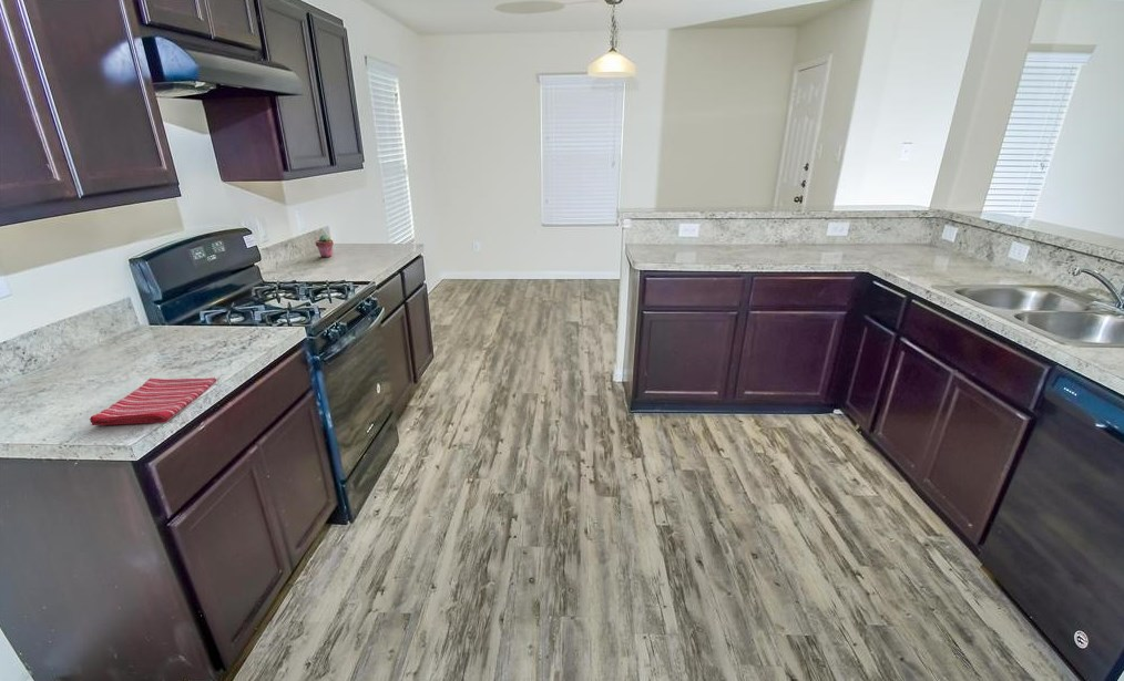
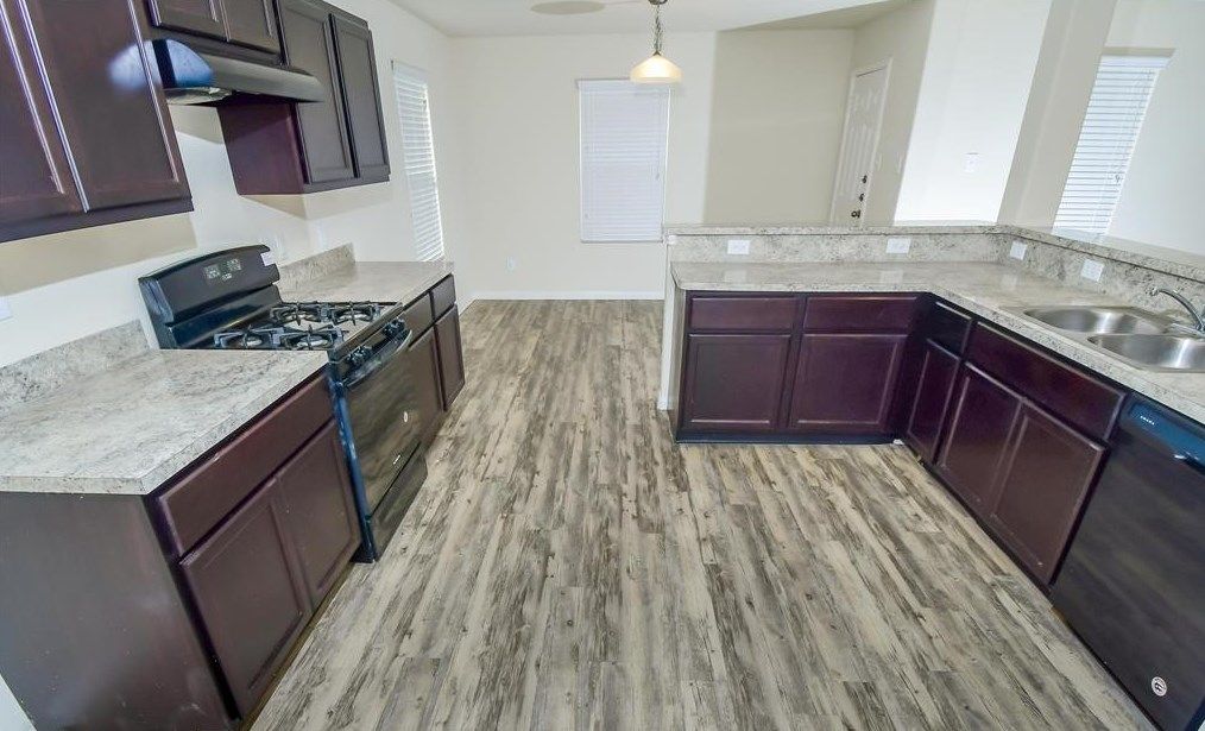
- dish towel (157, 398)
- potted succulent (325, 245)
